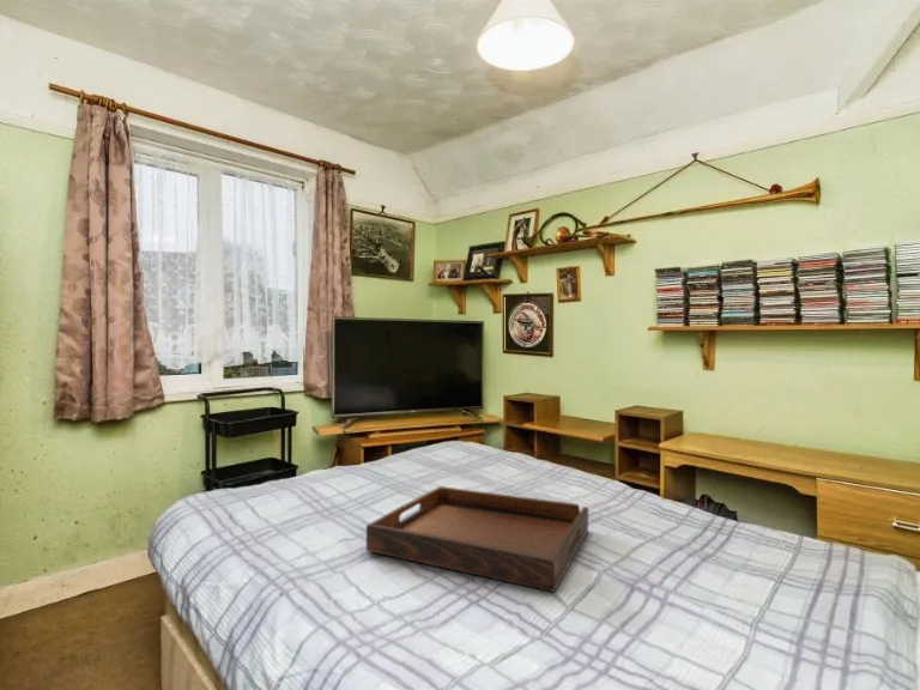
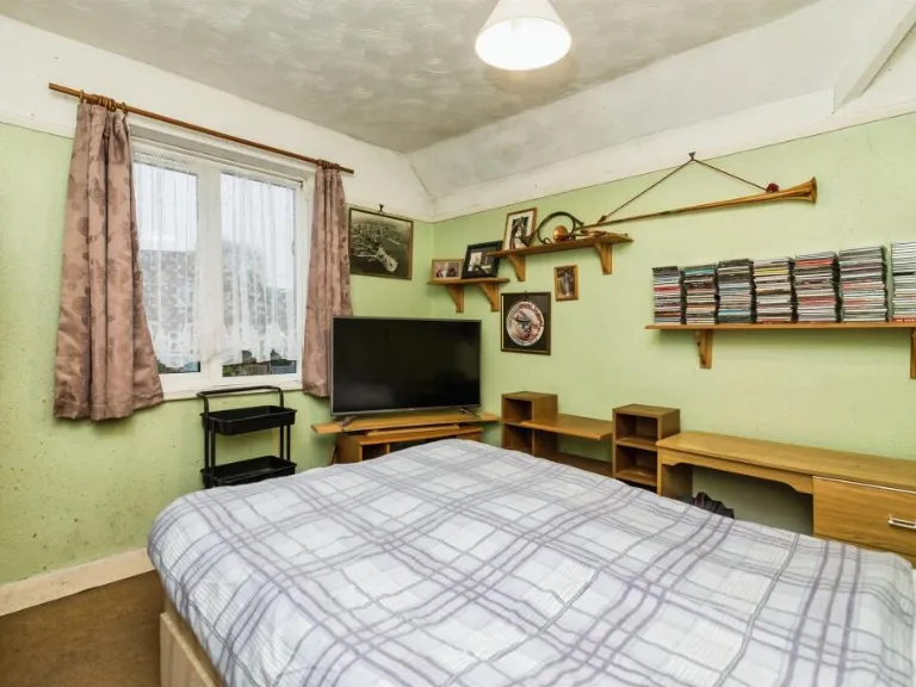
- serving tray (484, 527)
